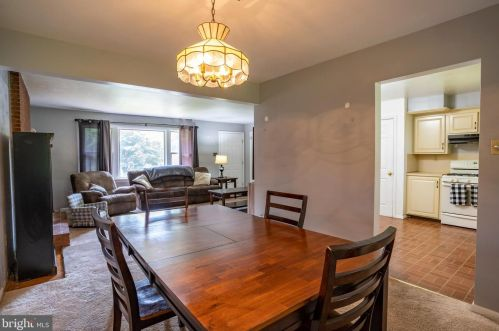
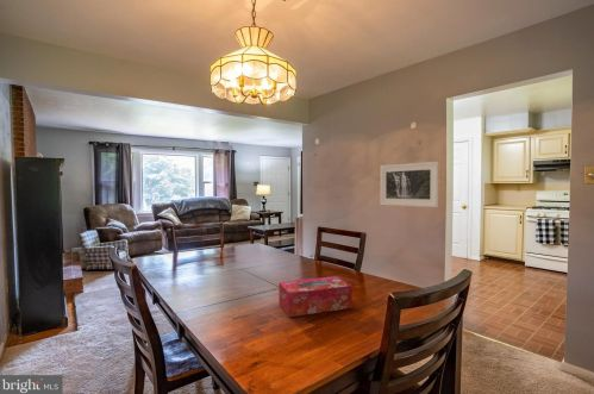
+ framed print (407, 185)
+ tissue box (314, 294)
